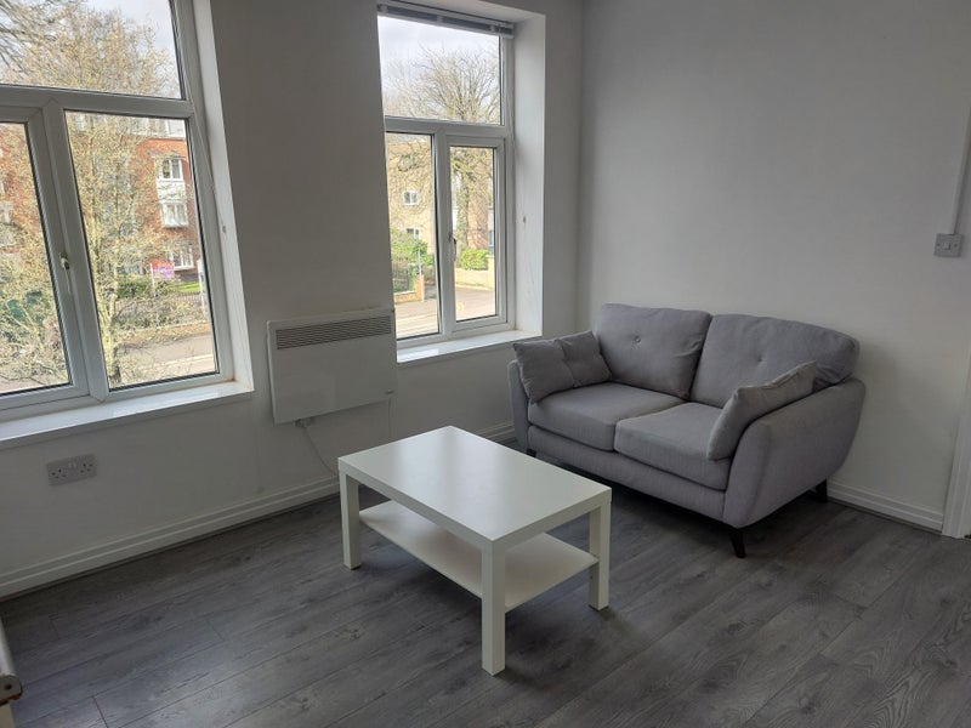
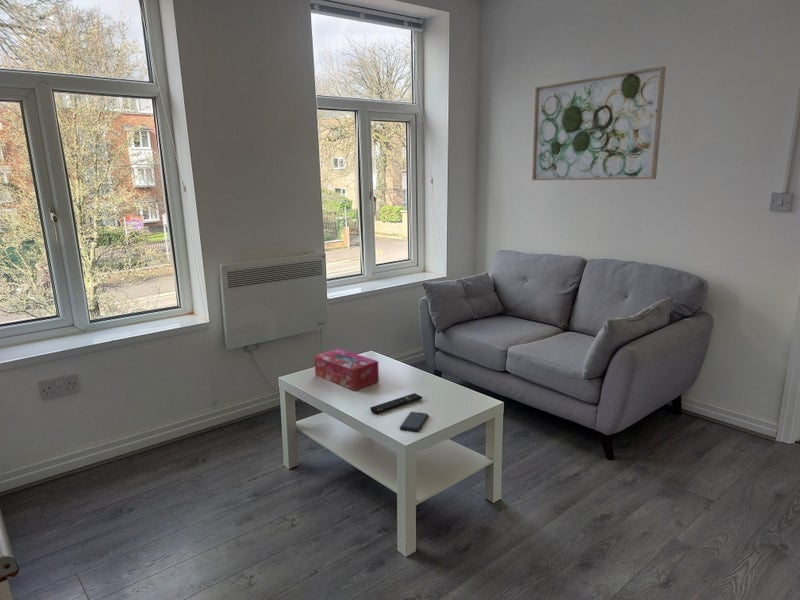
+ tissue box (346, 368)
+ smartphone (414, 420)
+ wall art (590, 129)
+ remote control (396, 403)
